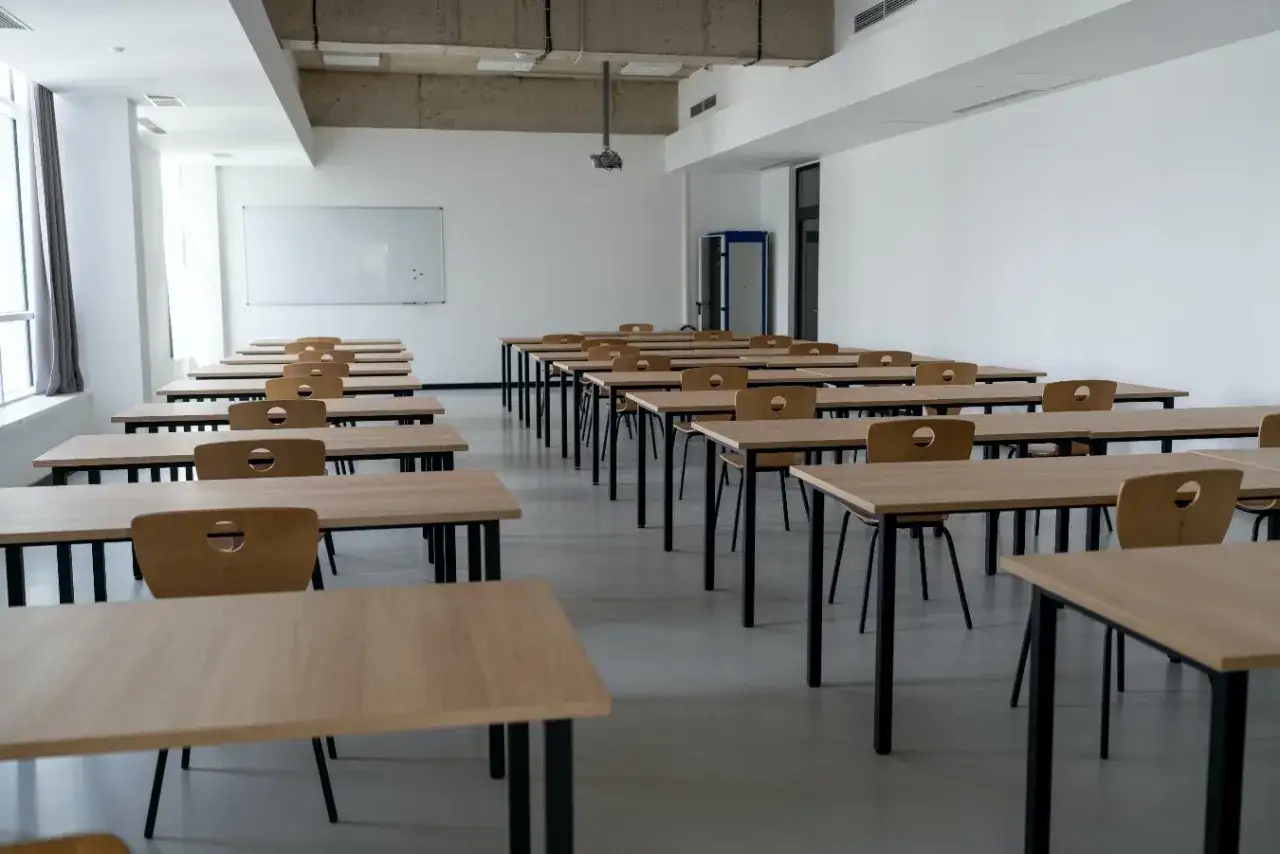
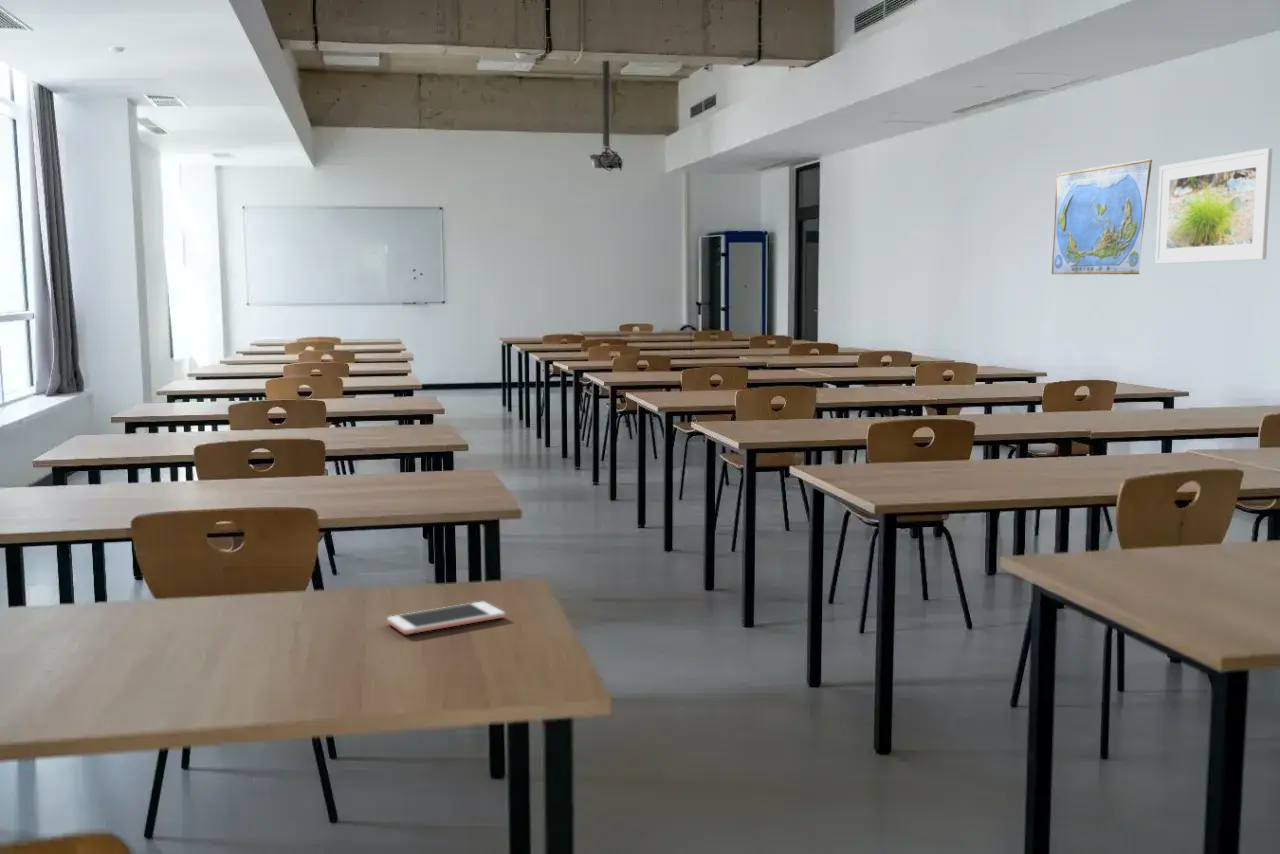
+ world map (1097, 221)
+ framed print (1209, 210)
+ cell phone (446, 617)
